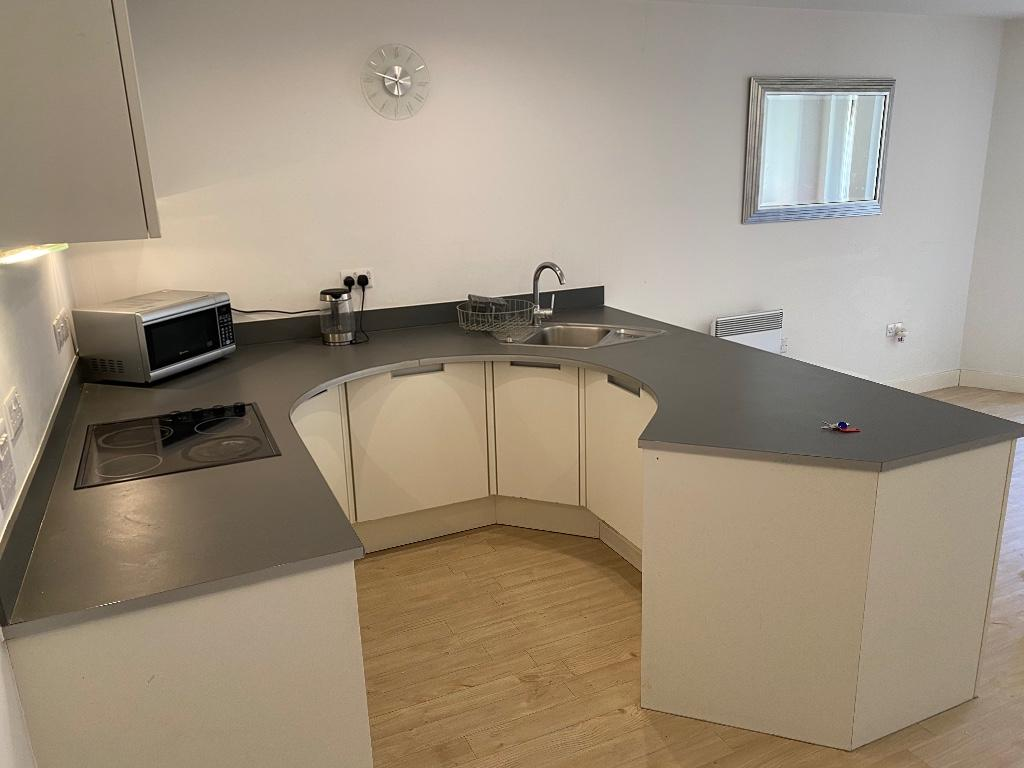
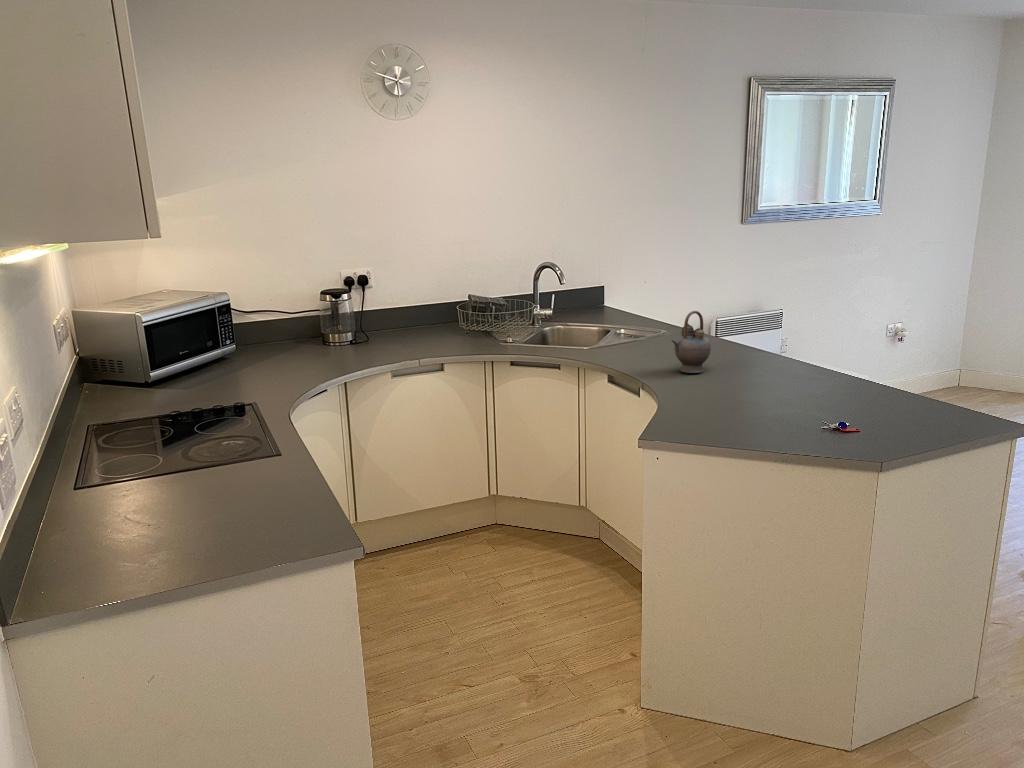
+ teapot (689, 341)
